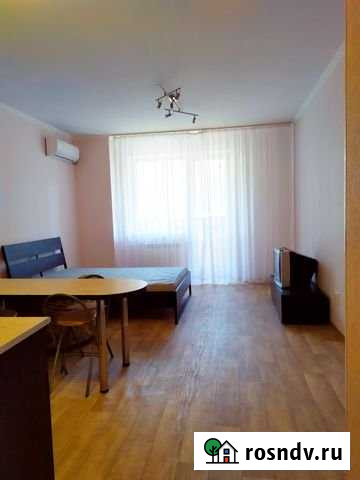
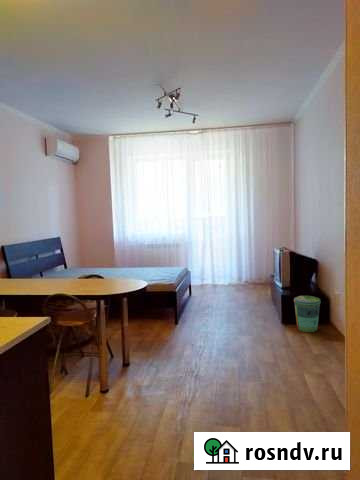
+ trash can (307, 313)
